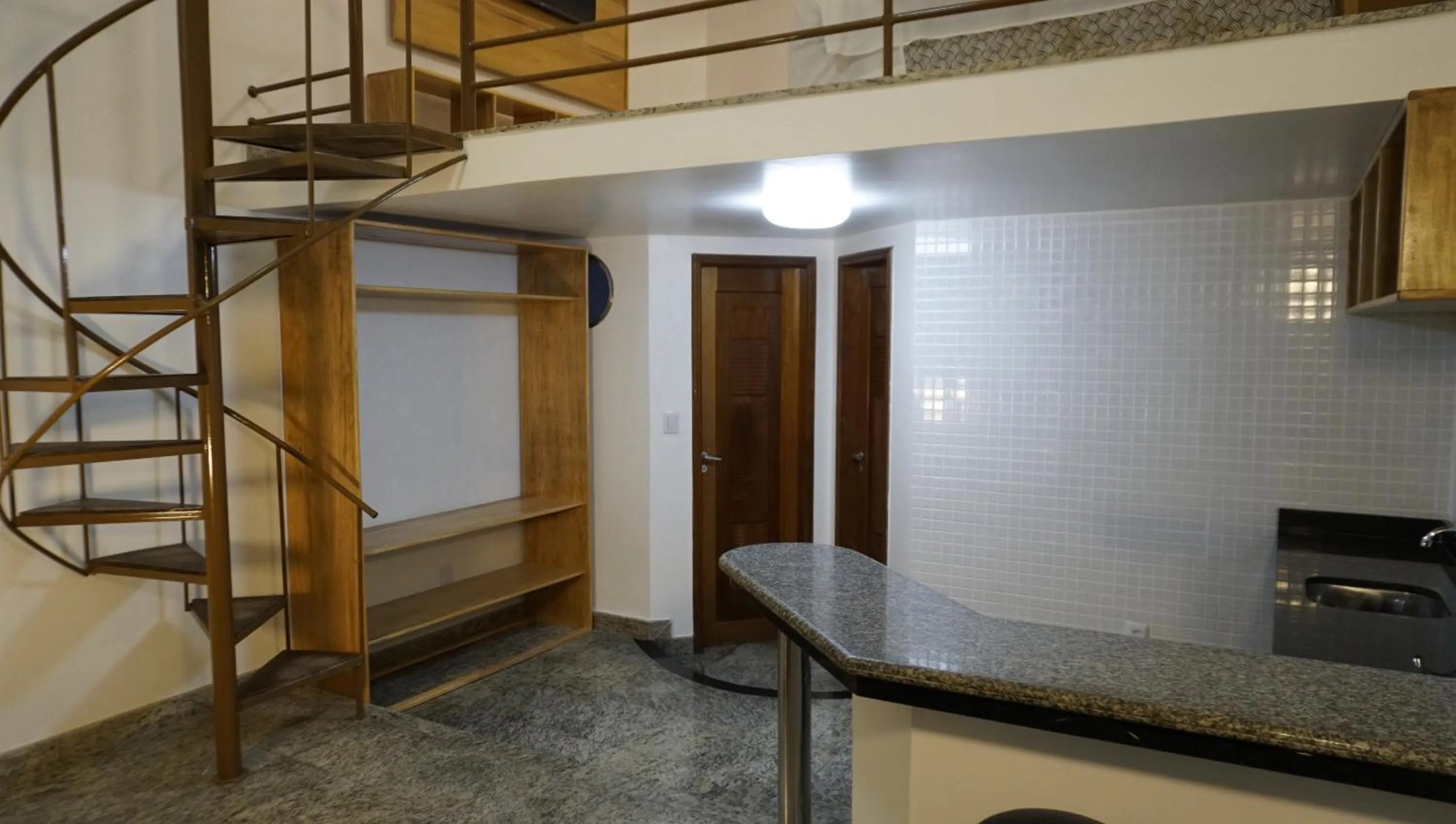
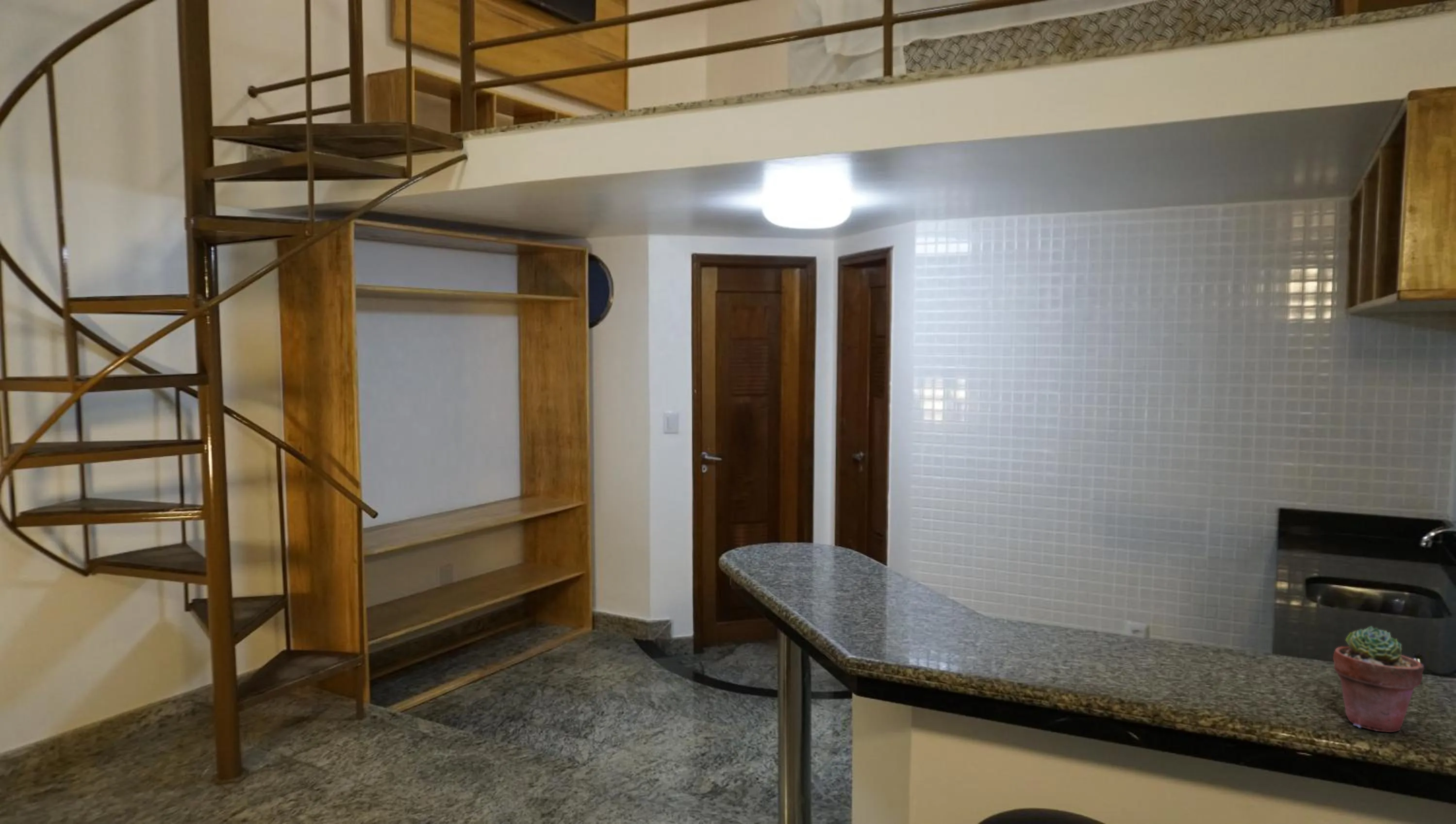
+ potted succulent (1376, 676)
